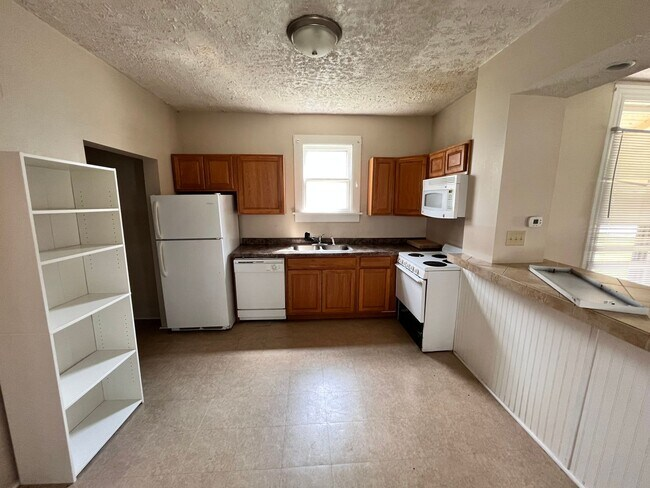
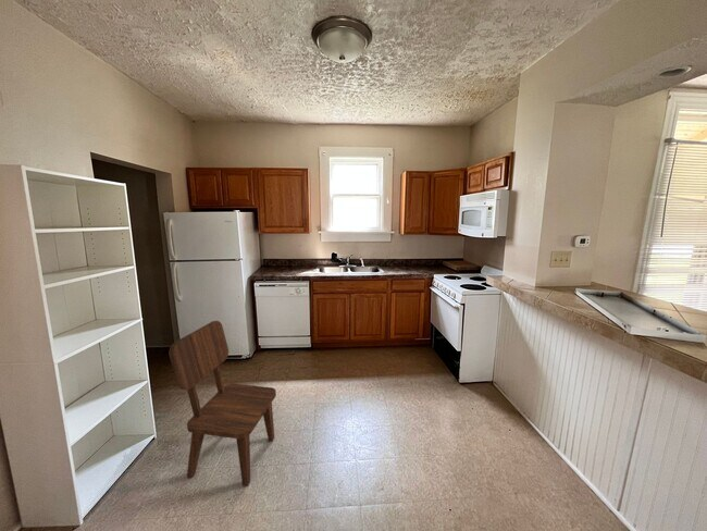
+ dining chair (231, 396)
